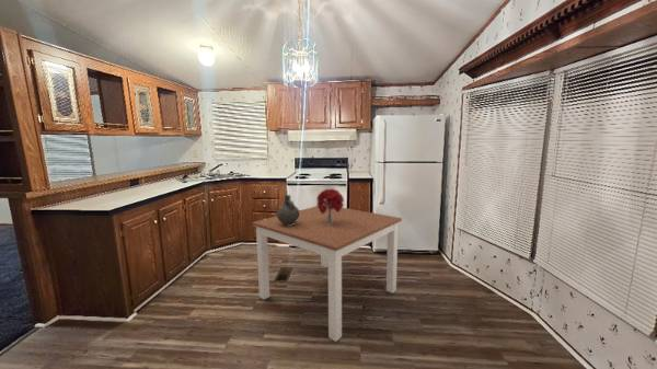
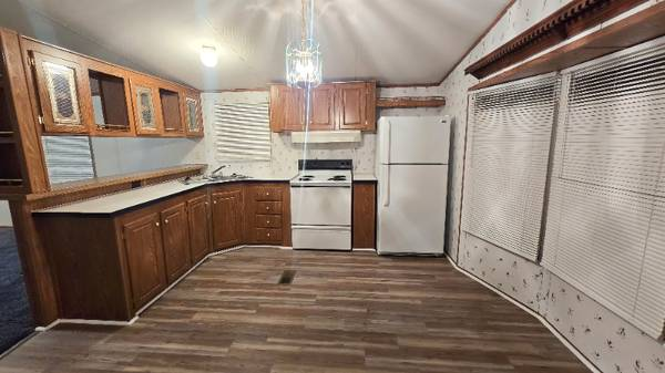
- dining table (328, 257)
- bouquet (328, 205)
- ceramic jug (288, 209)
